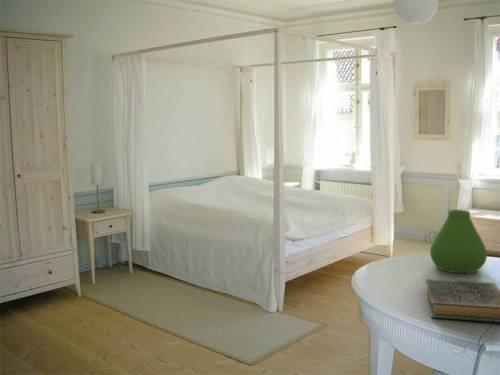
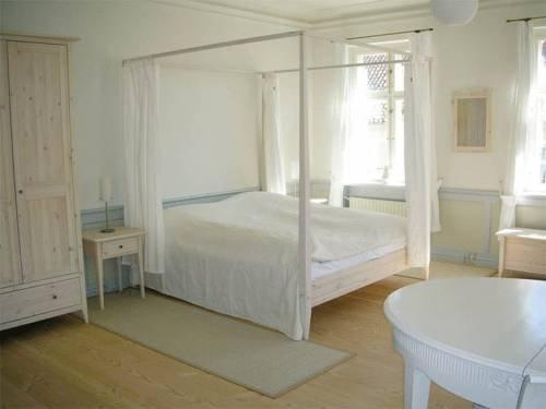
- vase (458, 239)
- hardback book (464, 298)
